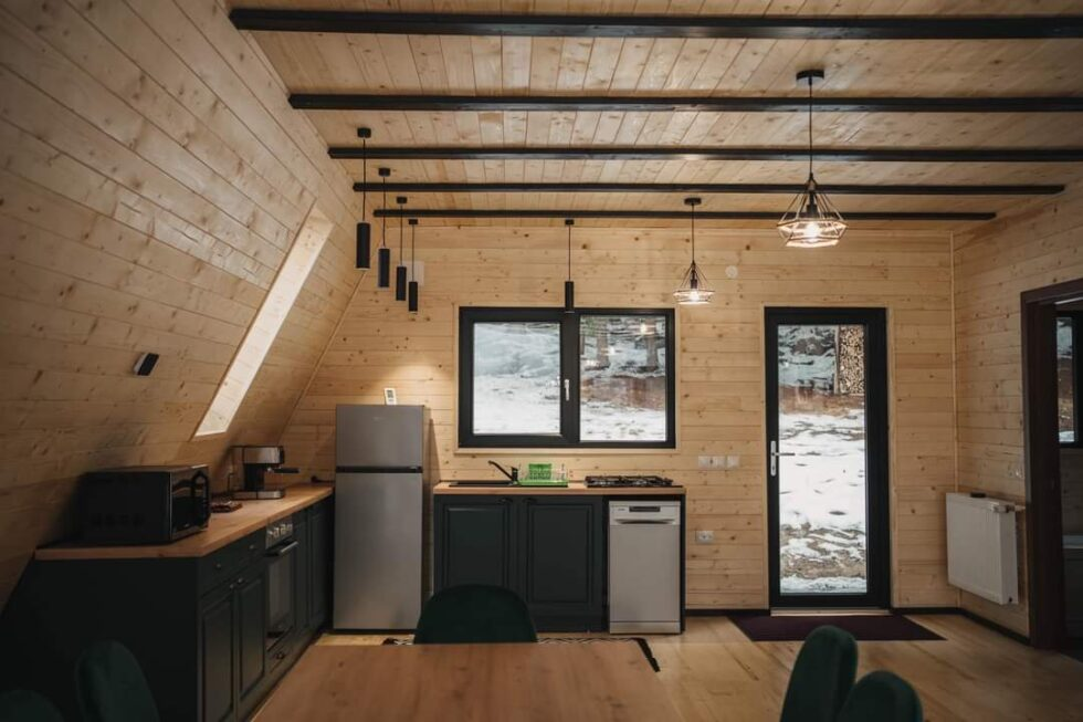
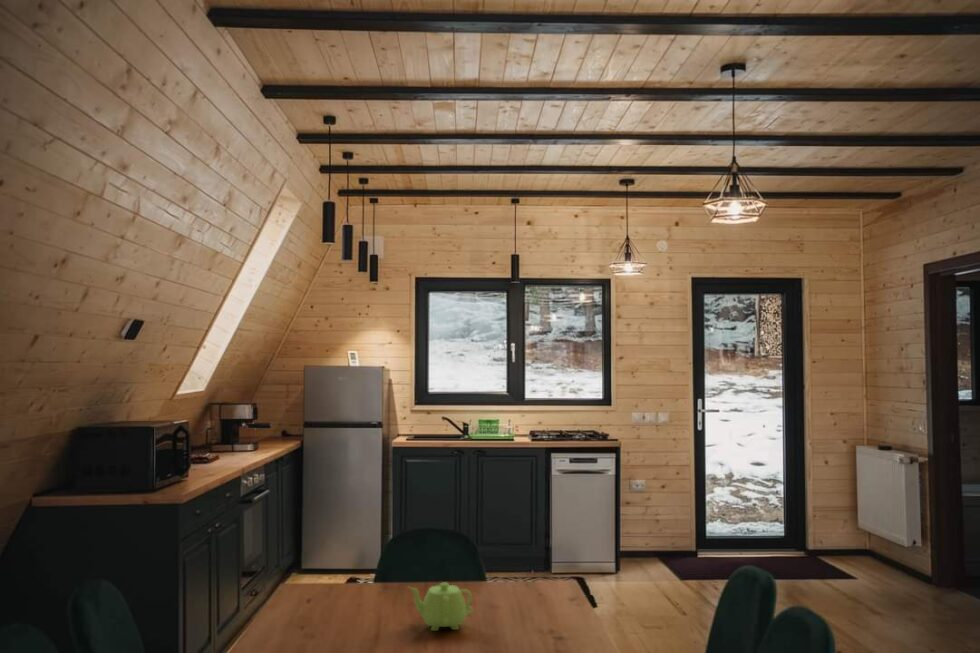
+ teapot (440, 604)
